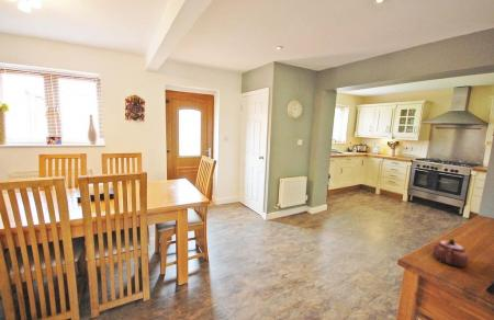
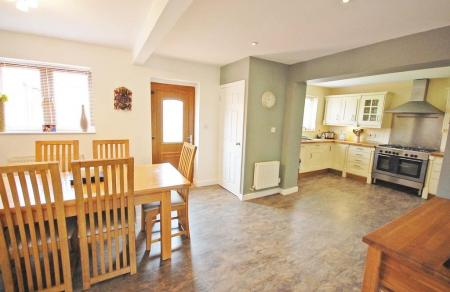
- teapot (450, 250)
